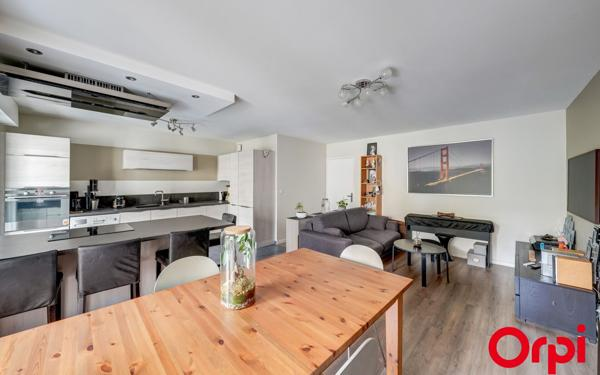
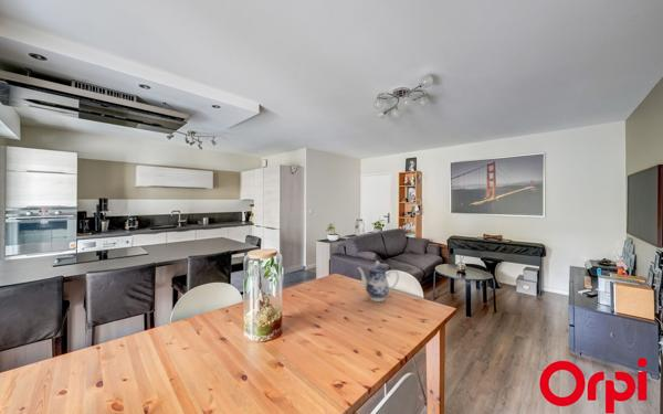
+ teapot (377, 279)
